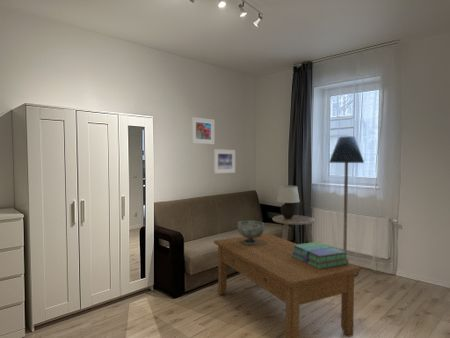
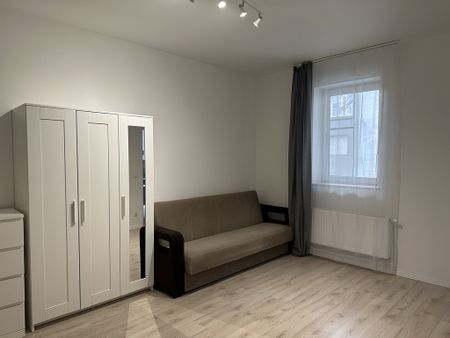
- stack of books (318, 253)
- table lamp (288, 202)
- side table (286, 239)
- floor lamp (345, 204)
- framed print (203, 131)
- coffee table (276, 281)
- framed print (224, 161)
- decorative bowl (250, 232)
